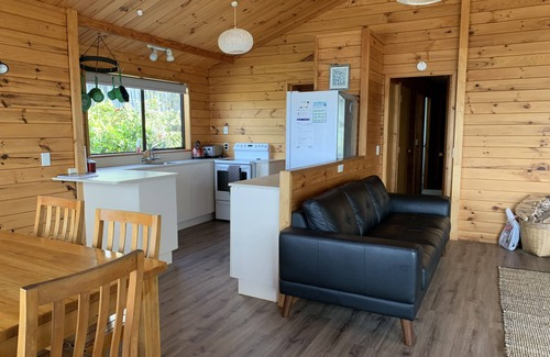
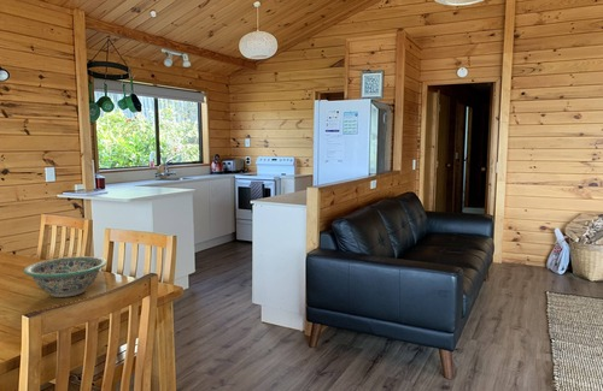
+ decorative bowl (66, 278)
